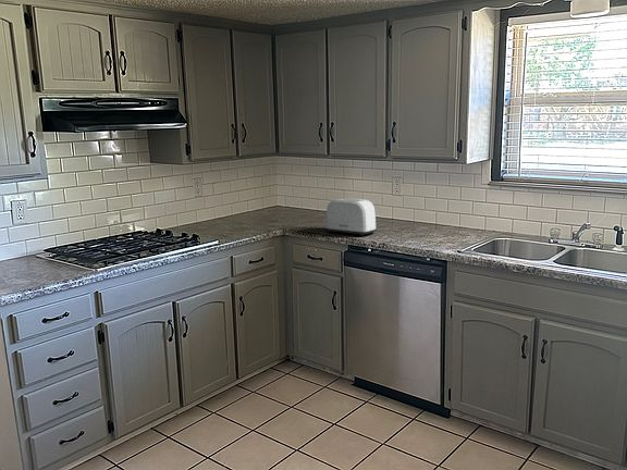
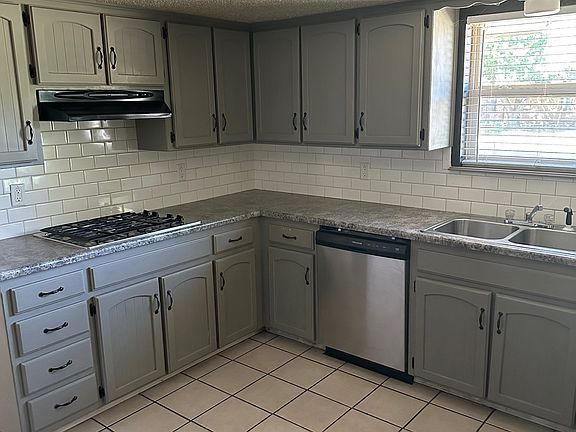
- toaster (349, 215)
